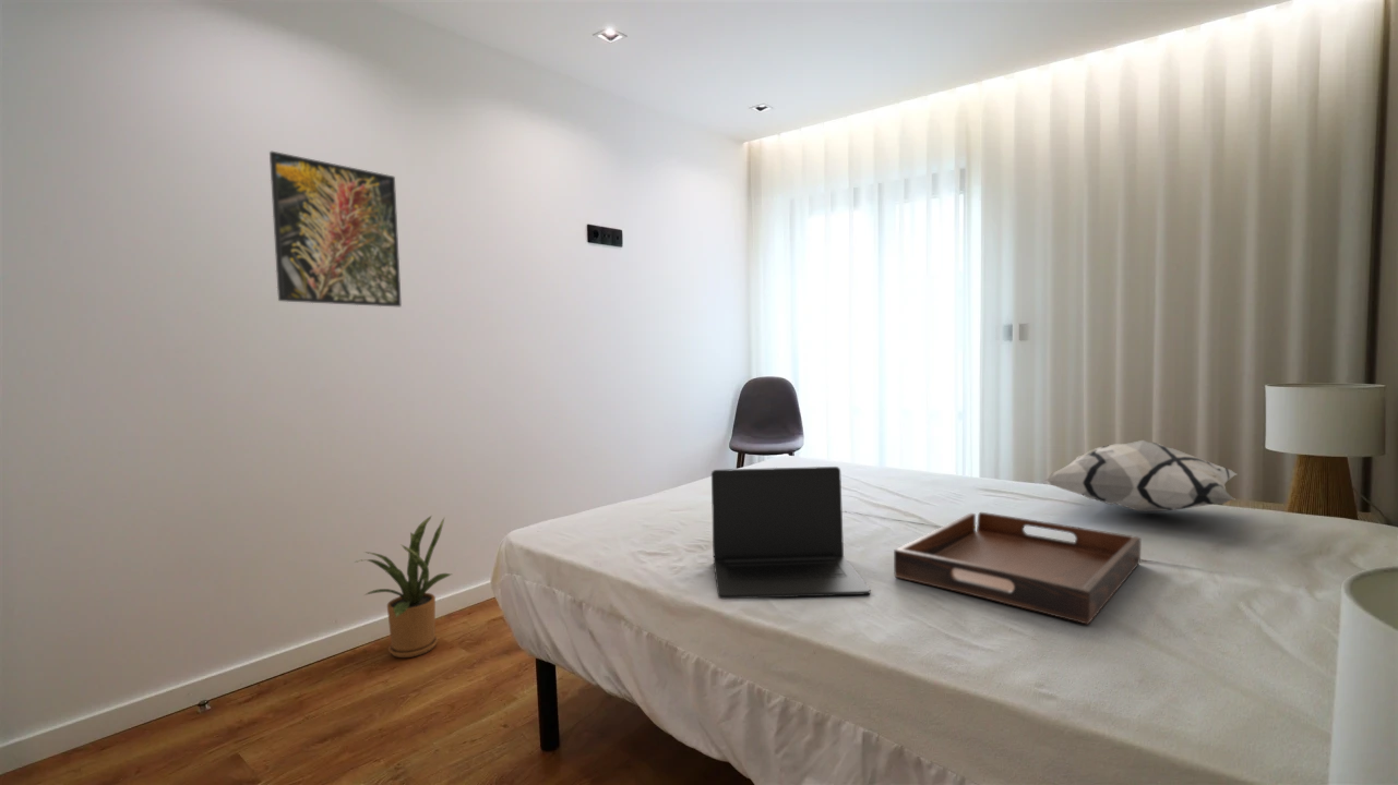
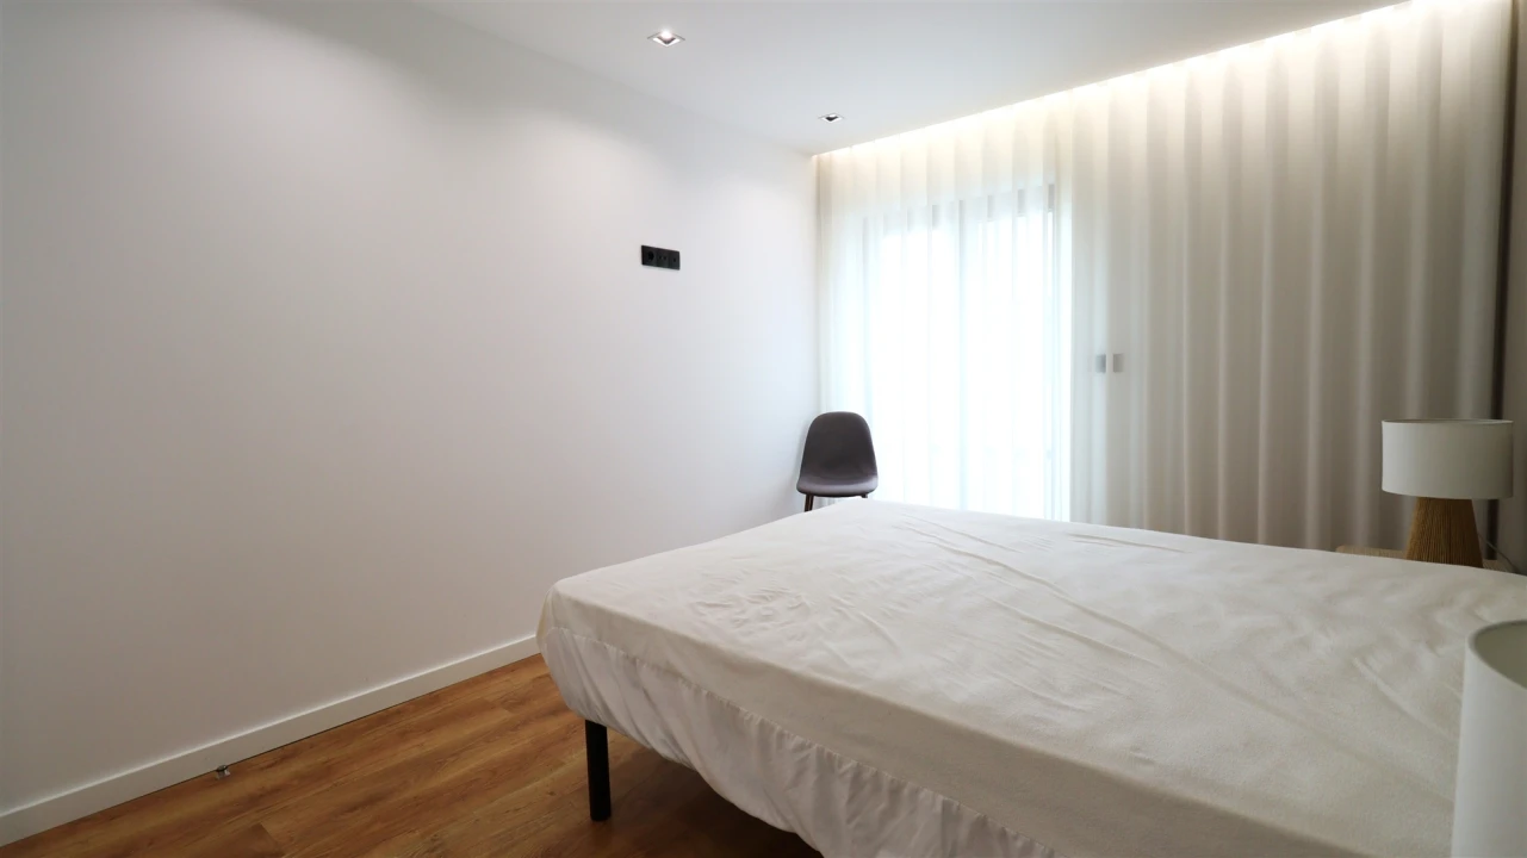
- serving tray (1019, 556)
- house plant (404, 587)
- decorative pillow (1142, 476)
- laptop (784, 528)
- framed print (339, 234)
